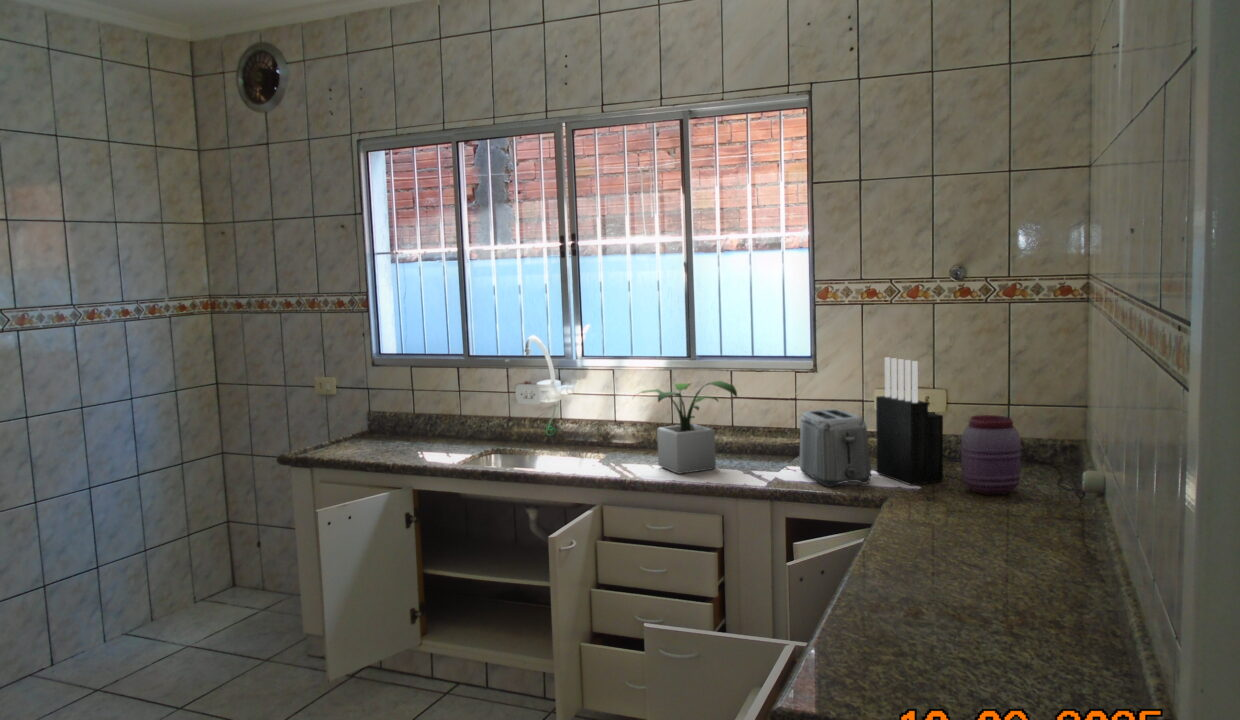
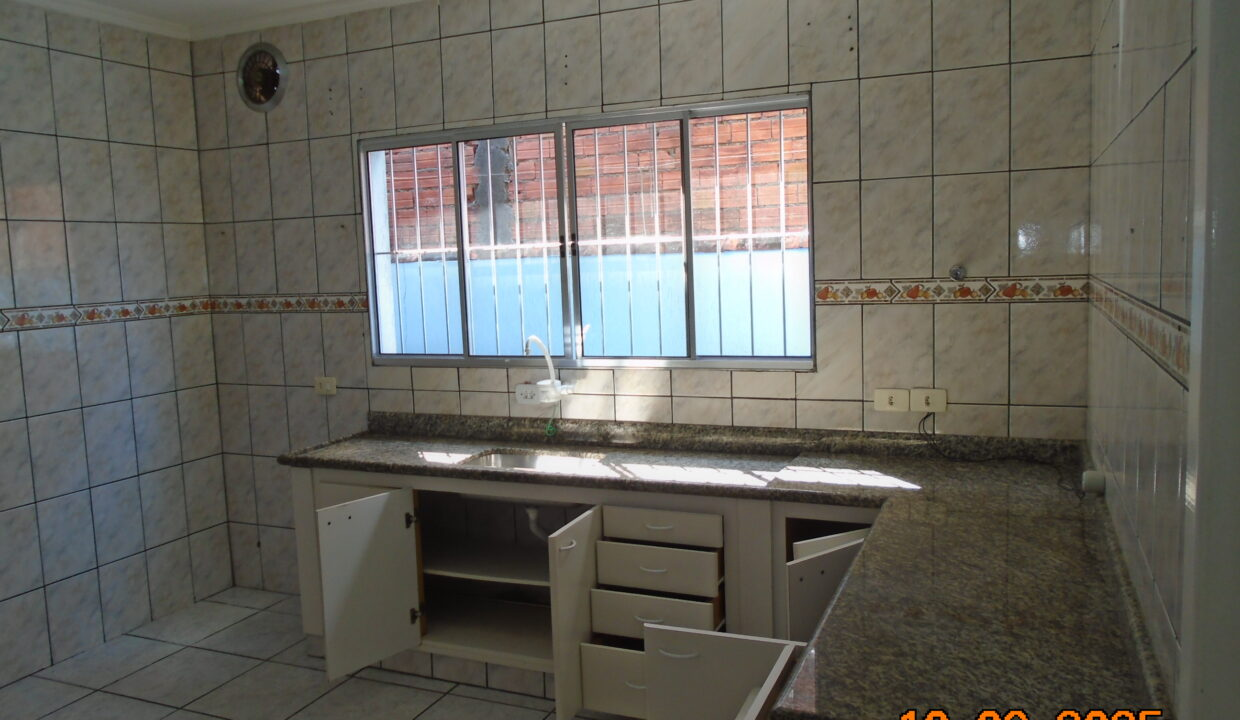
- jar (990, 454)
- toaster (832, 445)
- potted plant (687, 424)
- knife block (912, 418)
